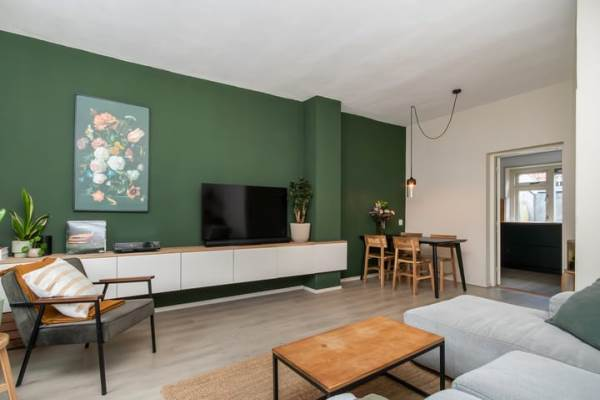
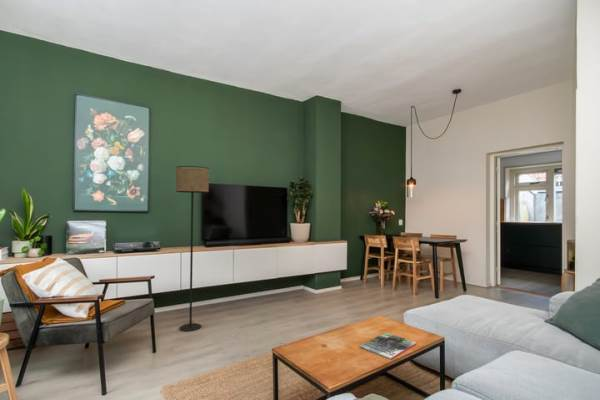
+ floor lamp (191, 247)
+ magazine (388, 344)
